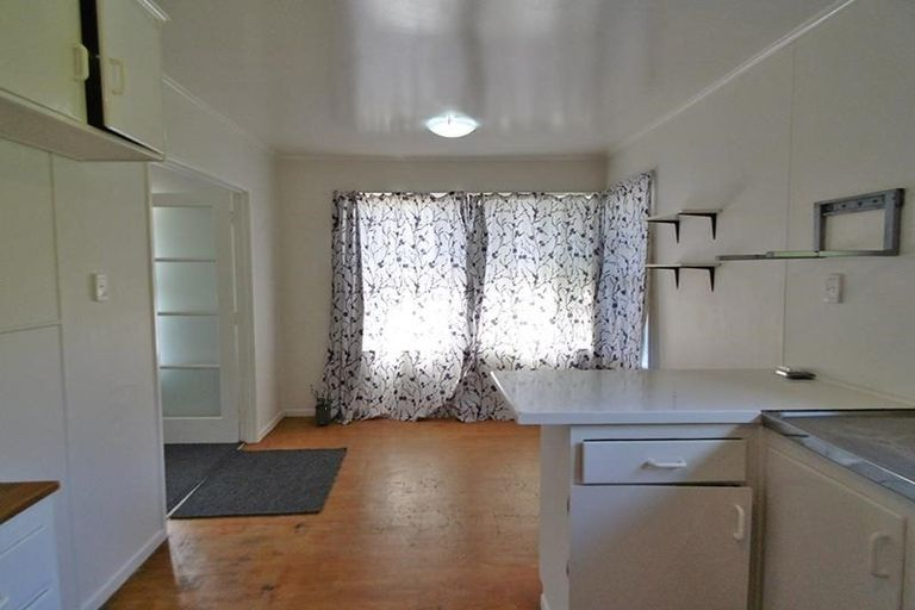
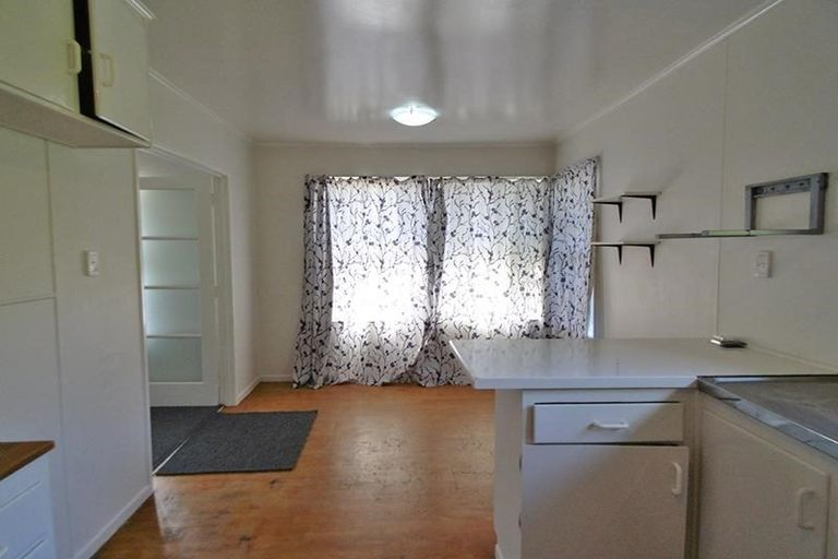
- potted plant (322, 404)
